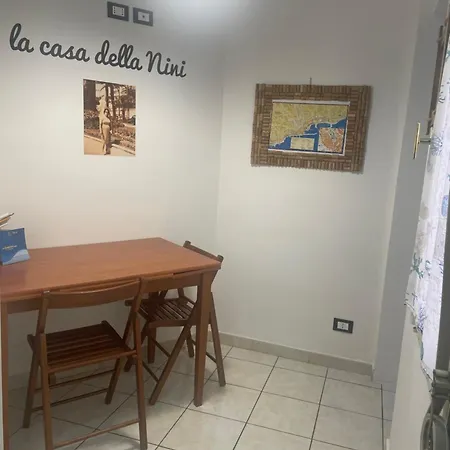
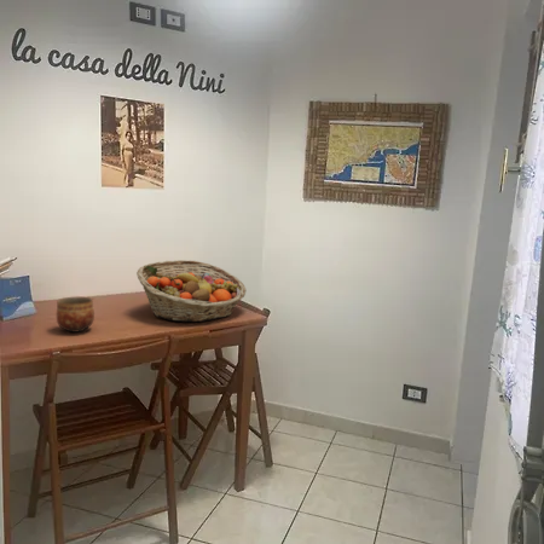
+ bowl (75, 314)
+ fruit basket (192, 289)
